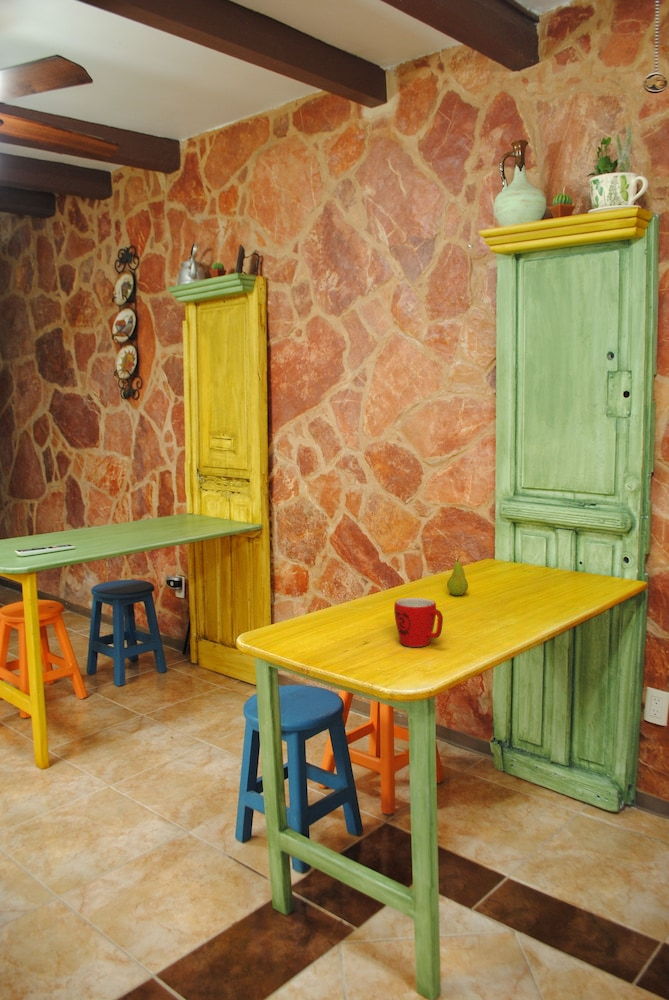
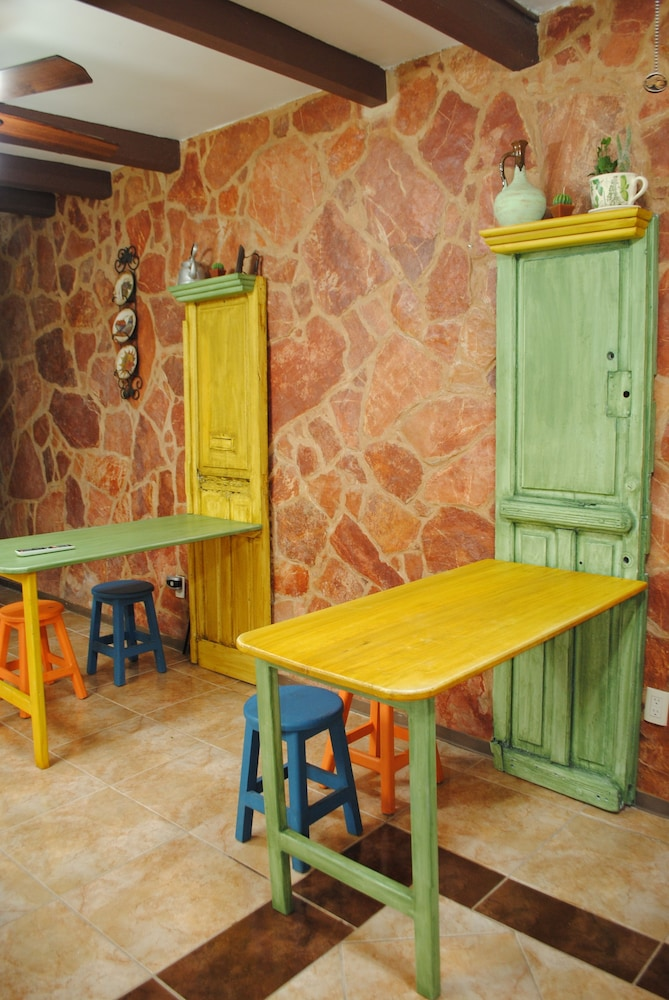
- fruit (457, 575)
- mug (420, 624)
